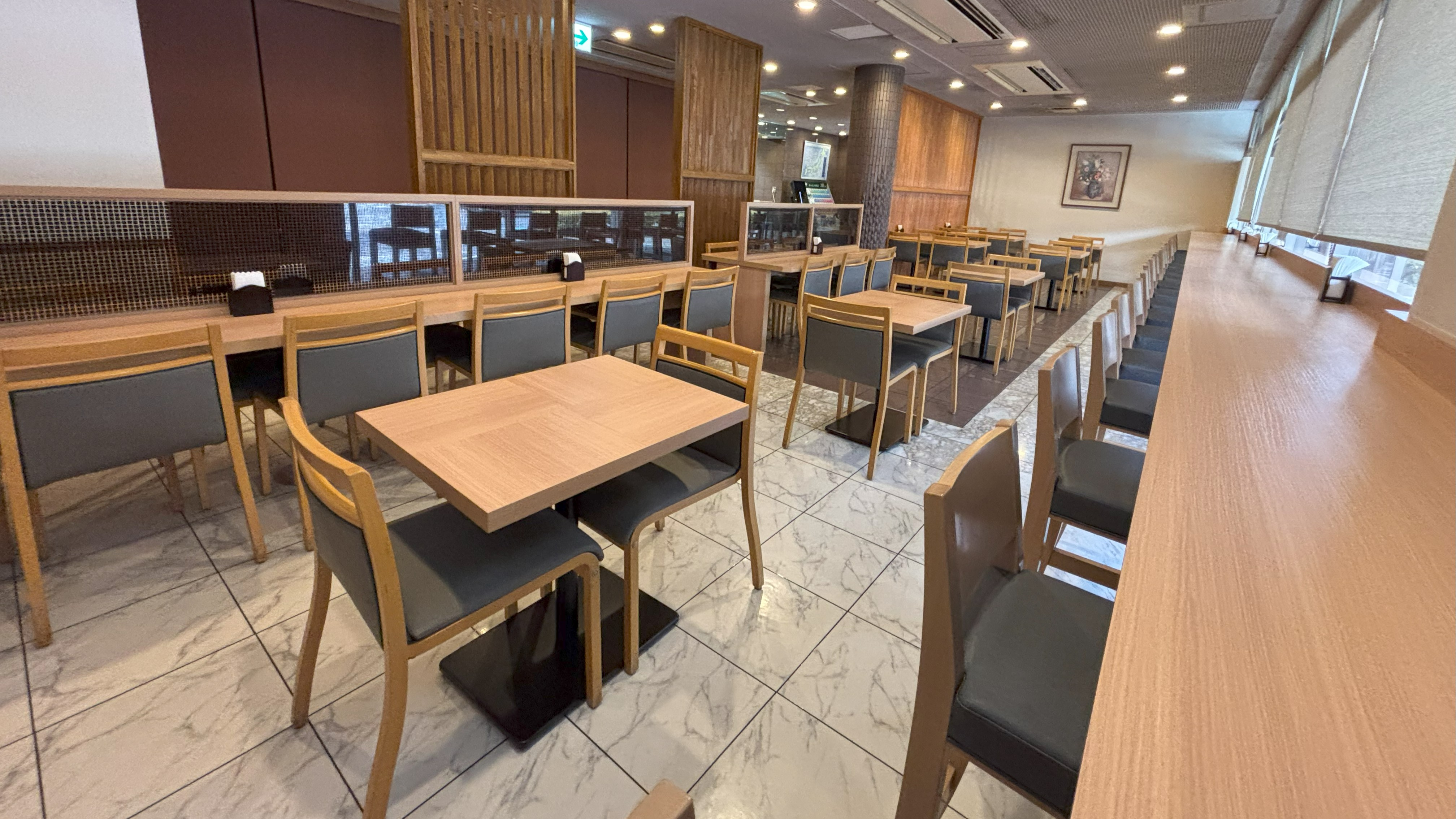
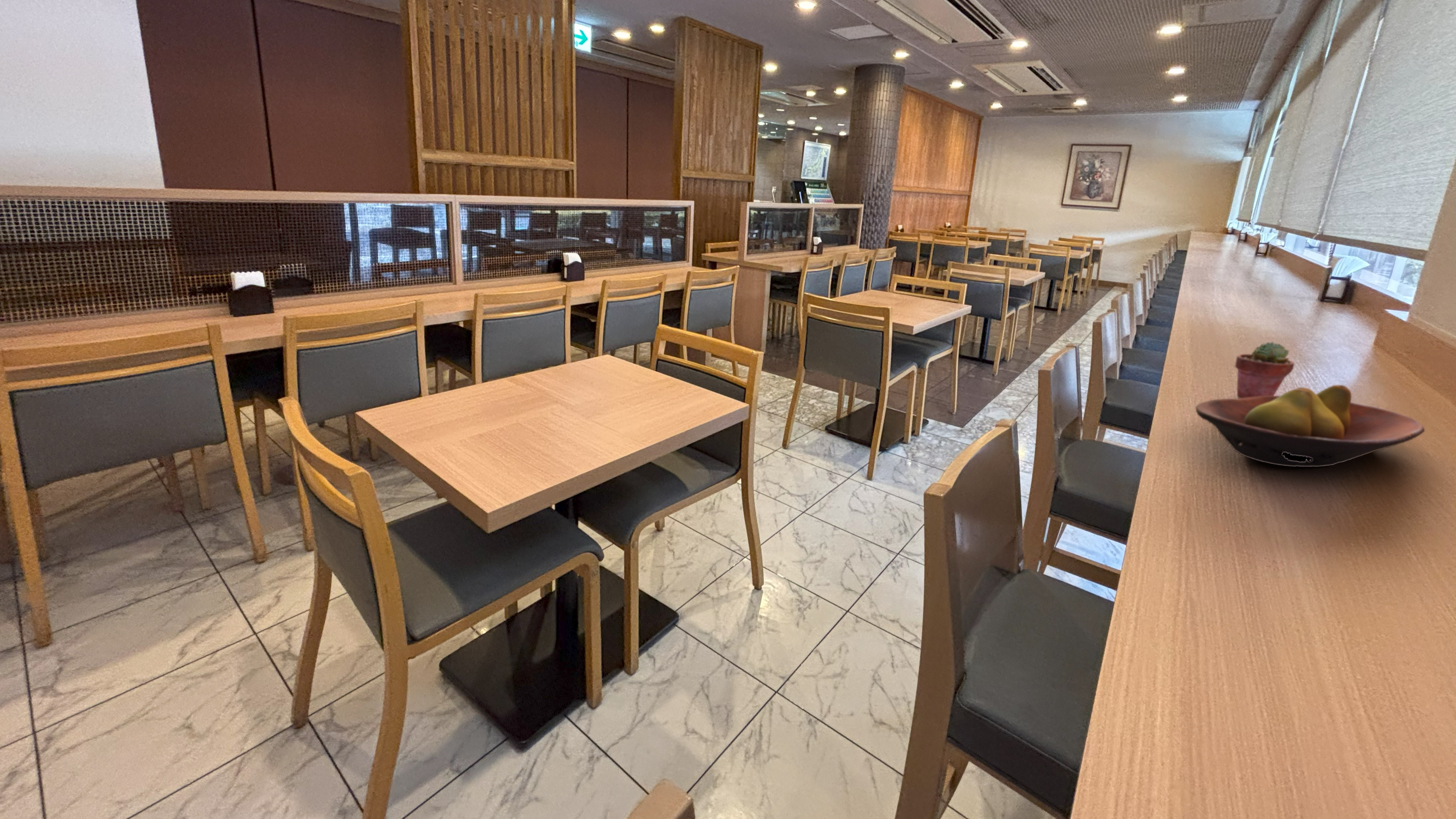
+ potted succulent (1262, 370)
+ fruit bowl (1306, 418)
